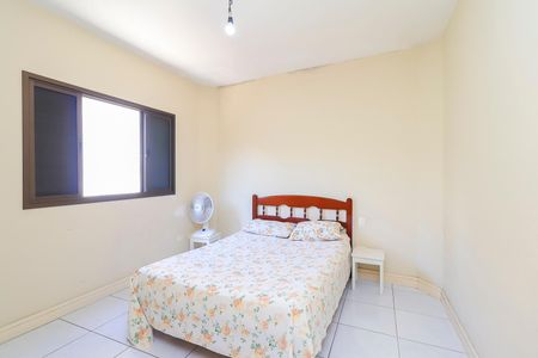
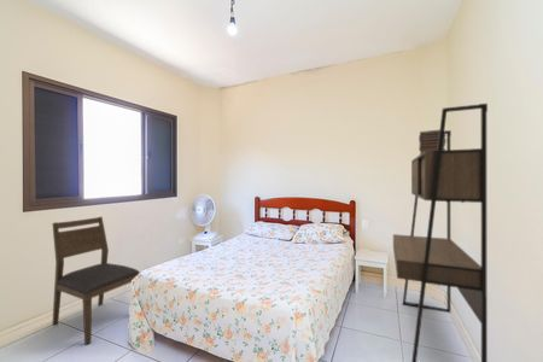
+ book stack (432, 145)
+ chair (95, 270)
+ desk (428, 227)
